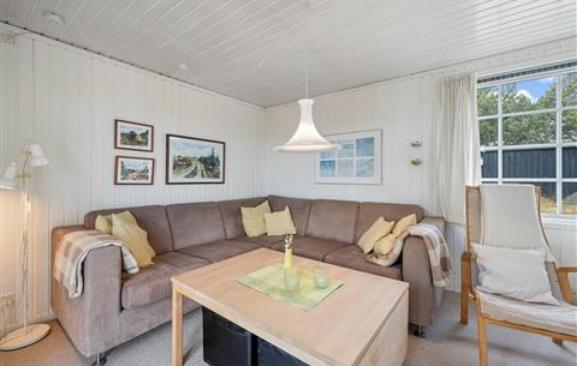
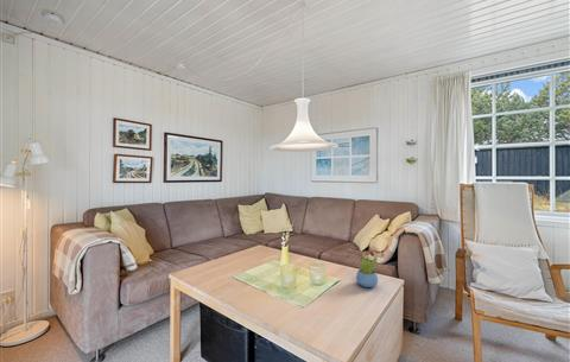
+ succulent plant (367, 268)
